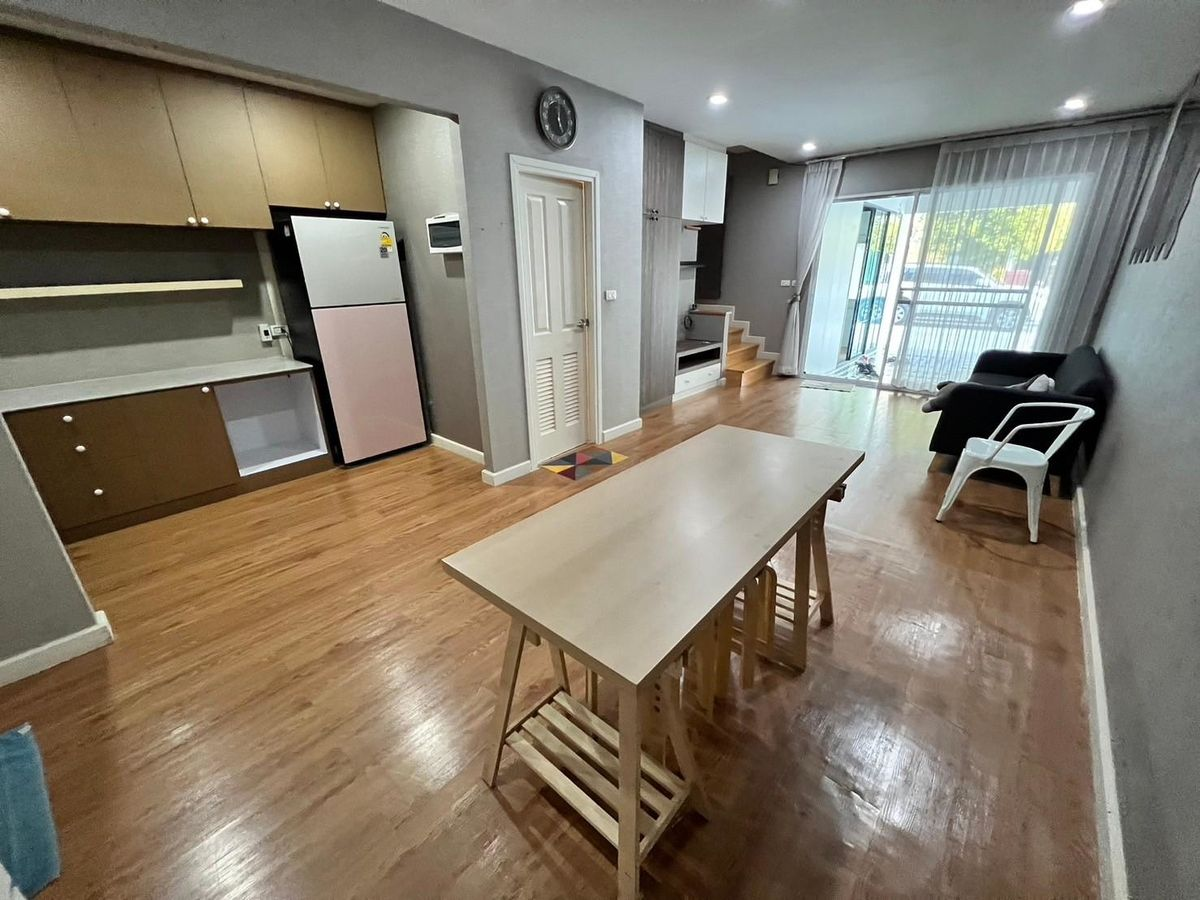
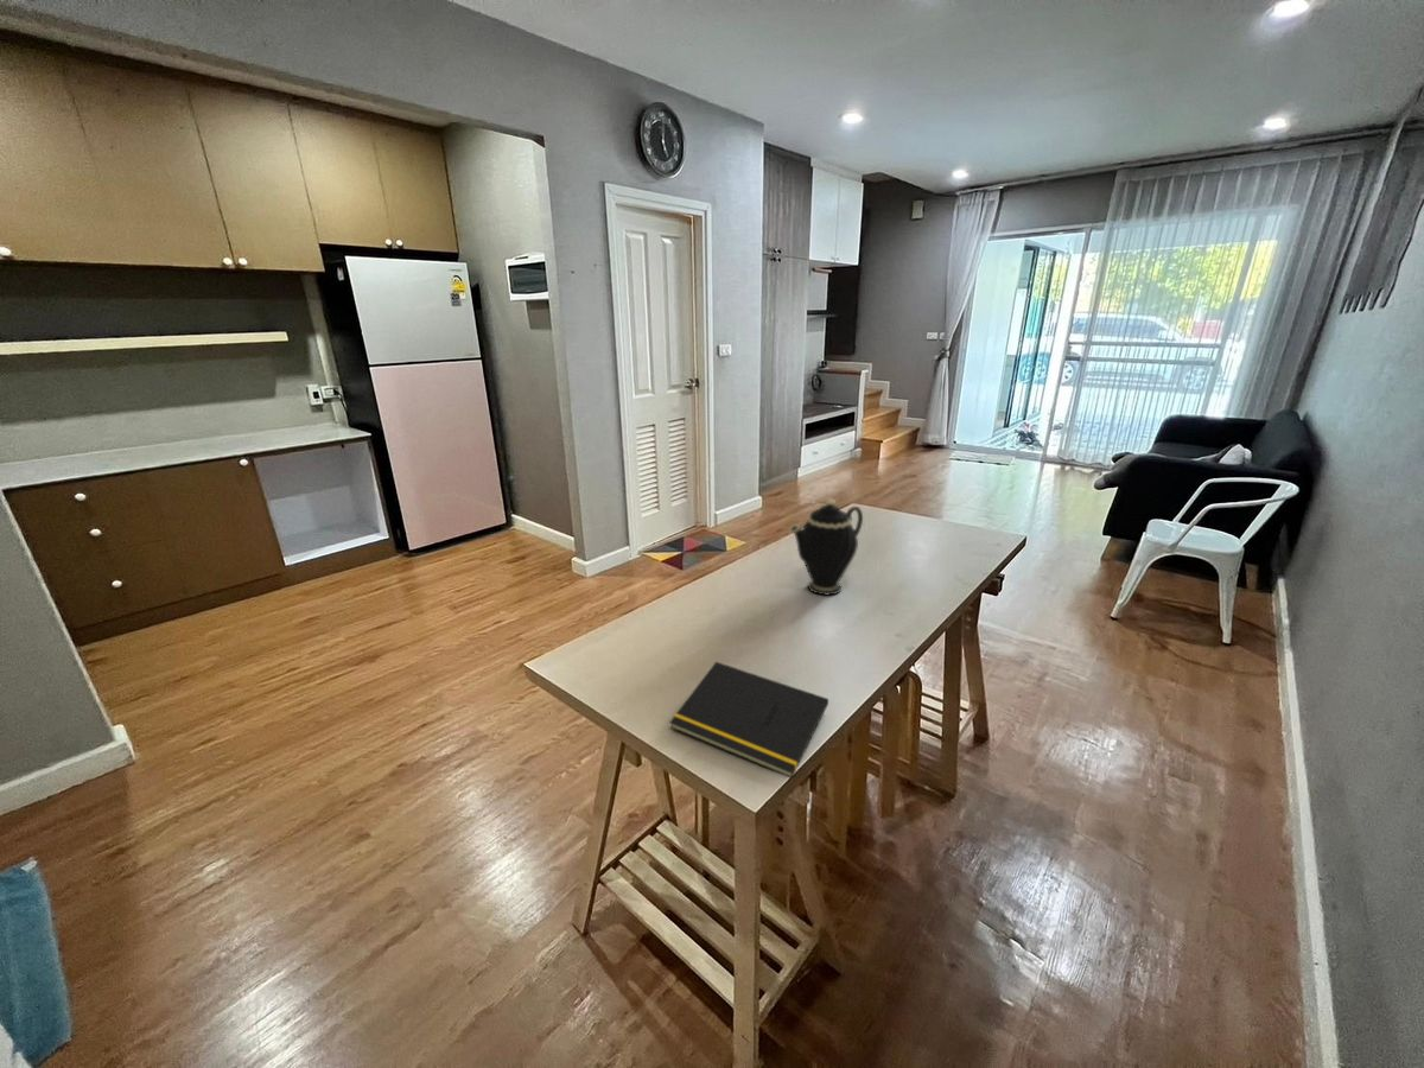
+ notepad (749, 713)
+ teapot (826, 543)
